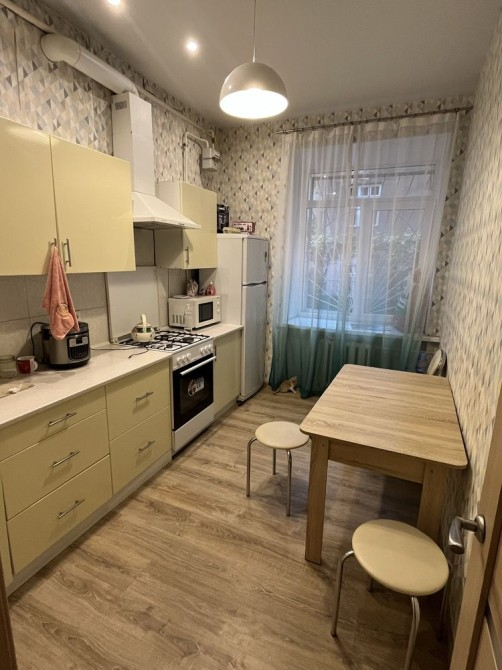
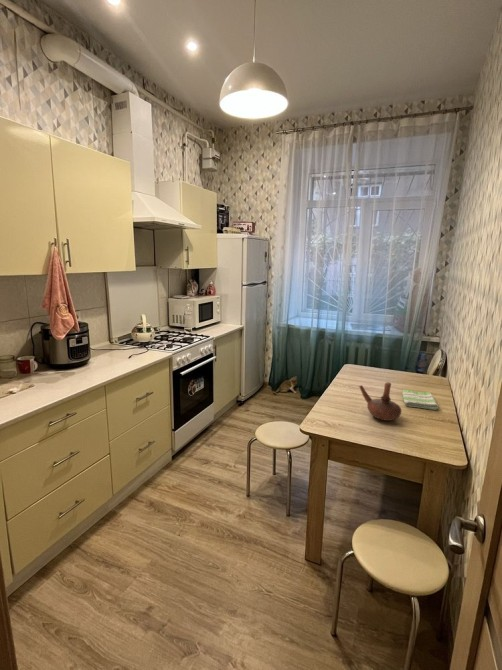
+ teapot (379, 399)
+ dish towel (418, 398)
